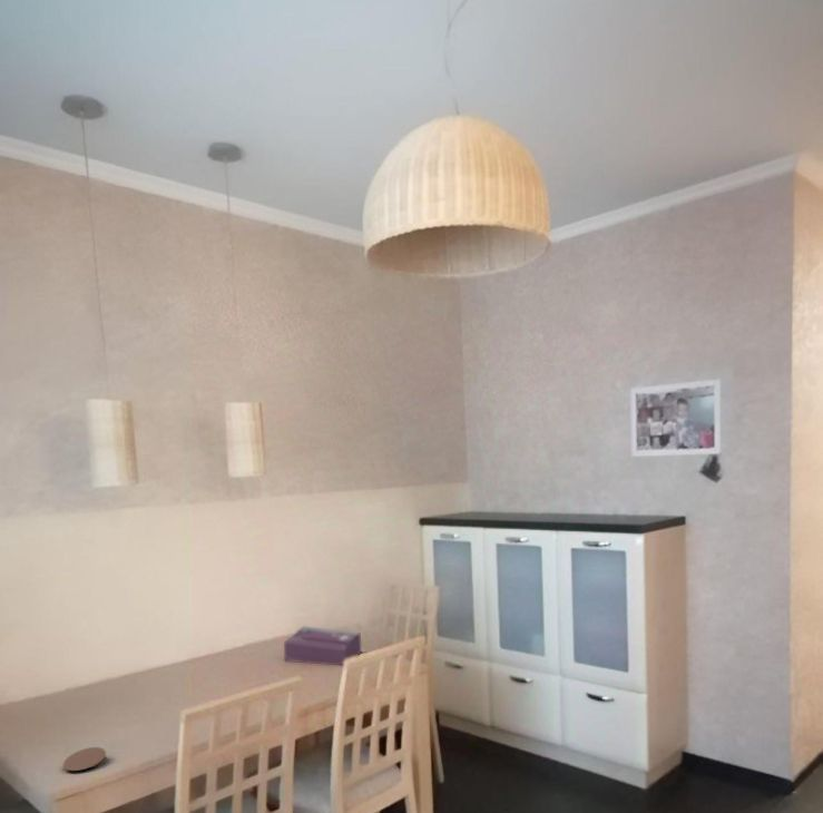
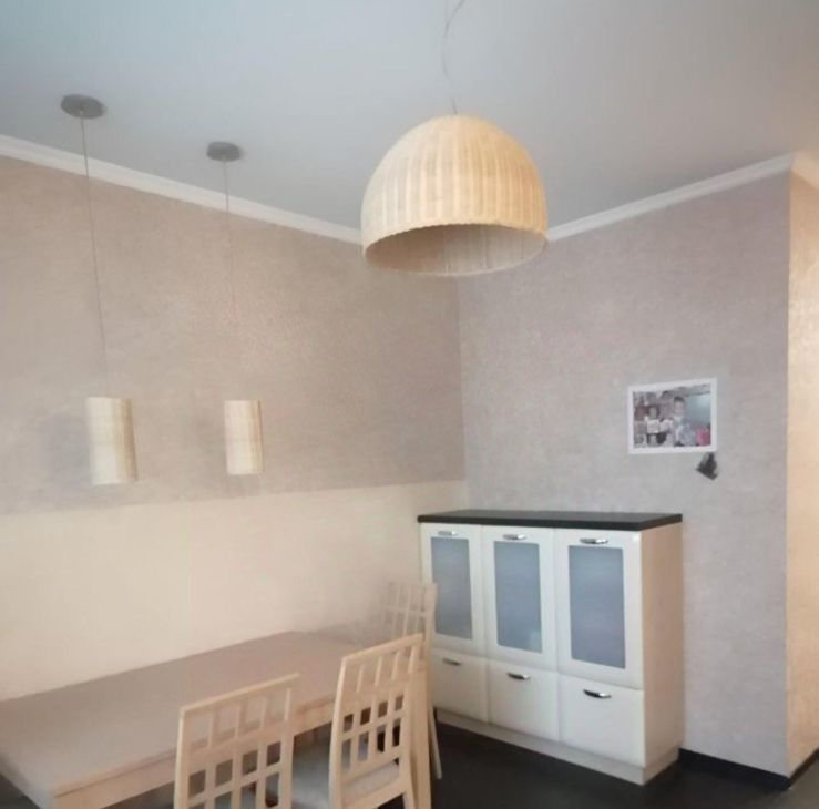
- coaster (85, 761)
- tissue box (322, 646)
